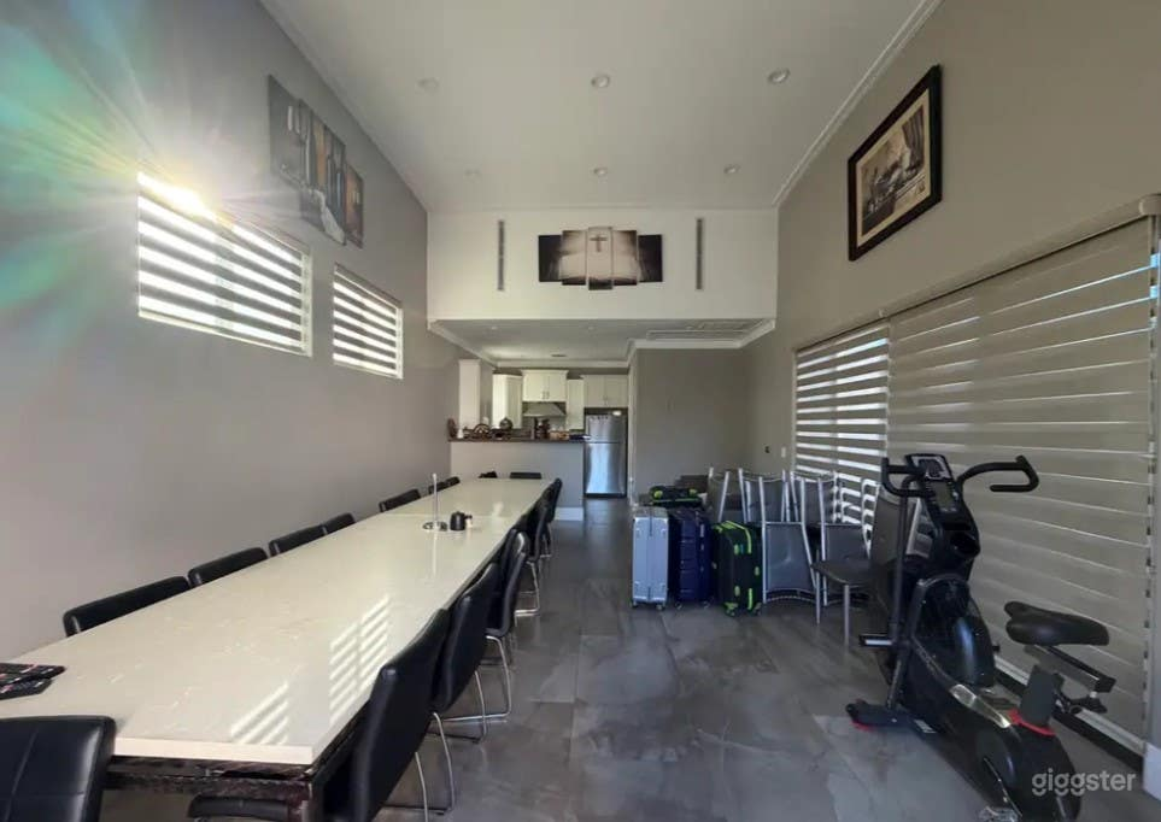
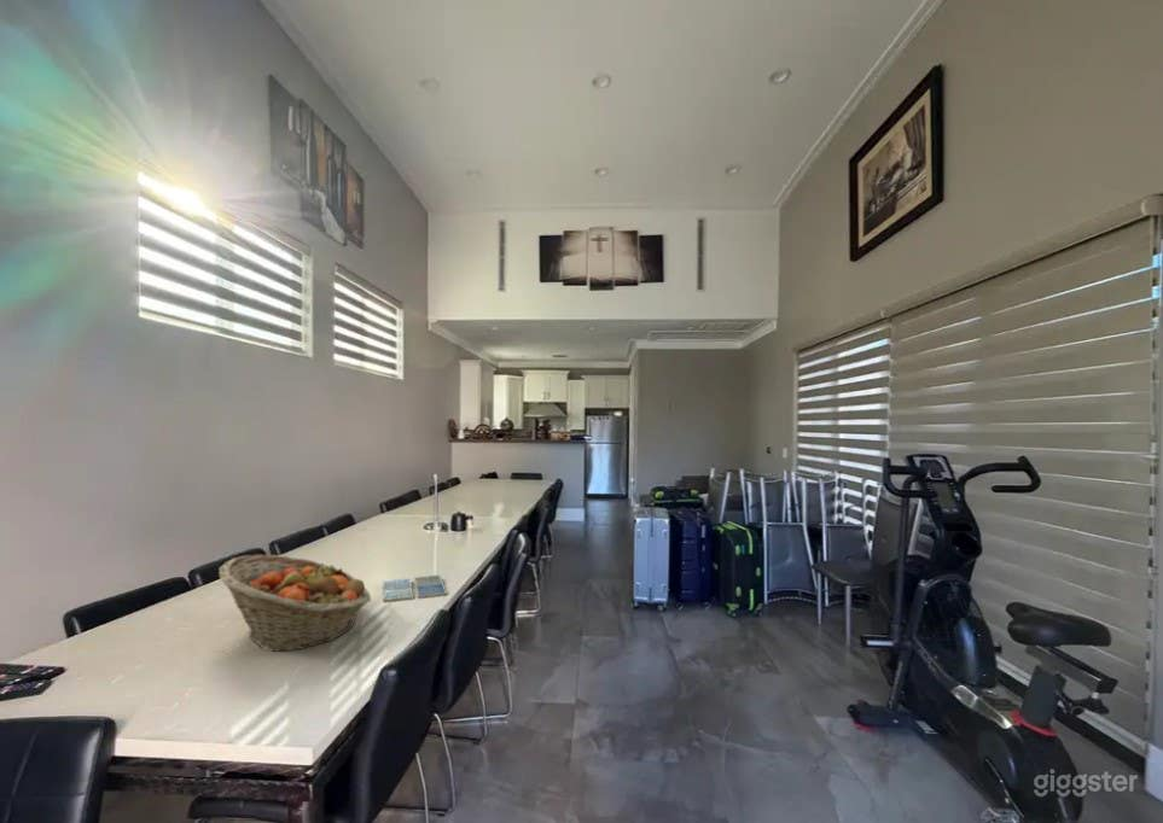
+ drink coaster (415, 588)
+ fruit basket (297, 593)
